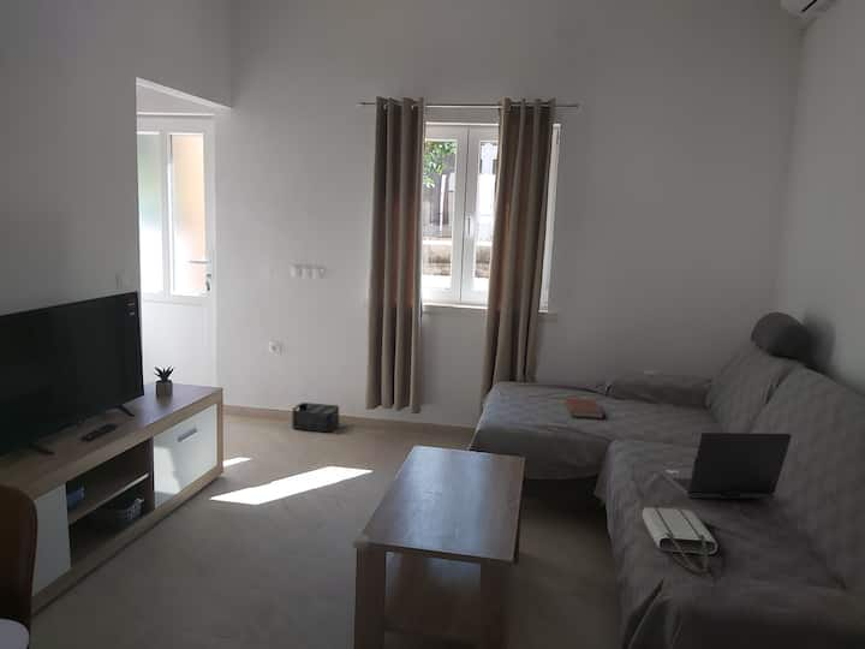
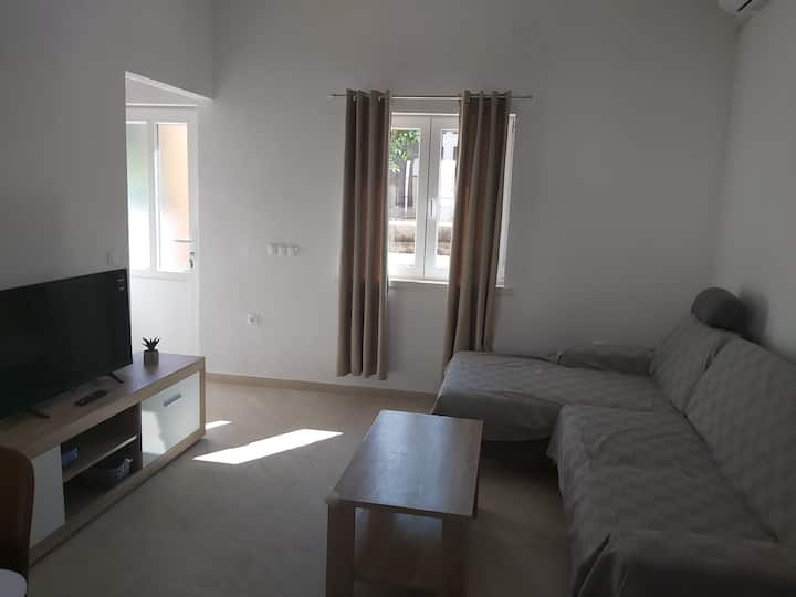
- tote bag (682, 538)
- book (583, 407)
- storage bin (316, 416)
- laptop (720, 453)
